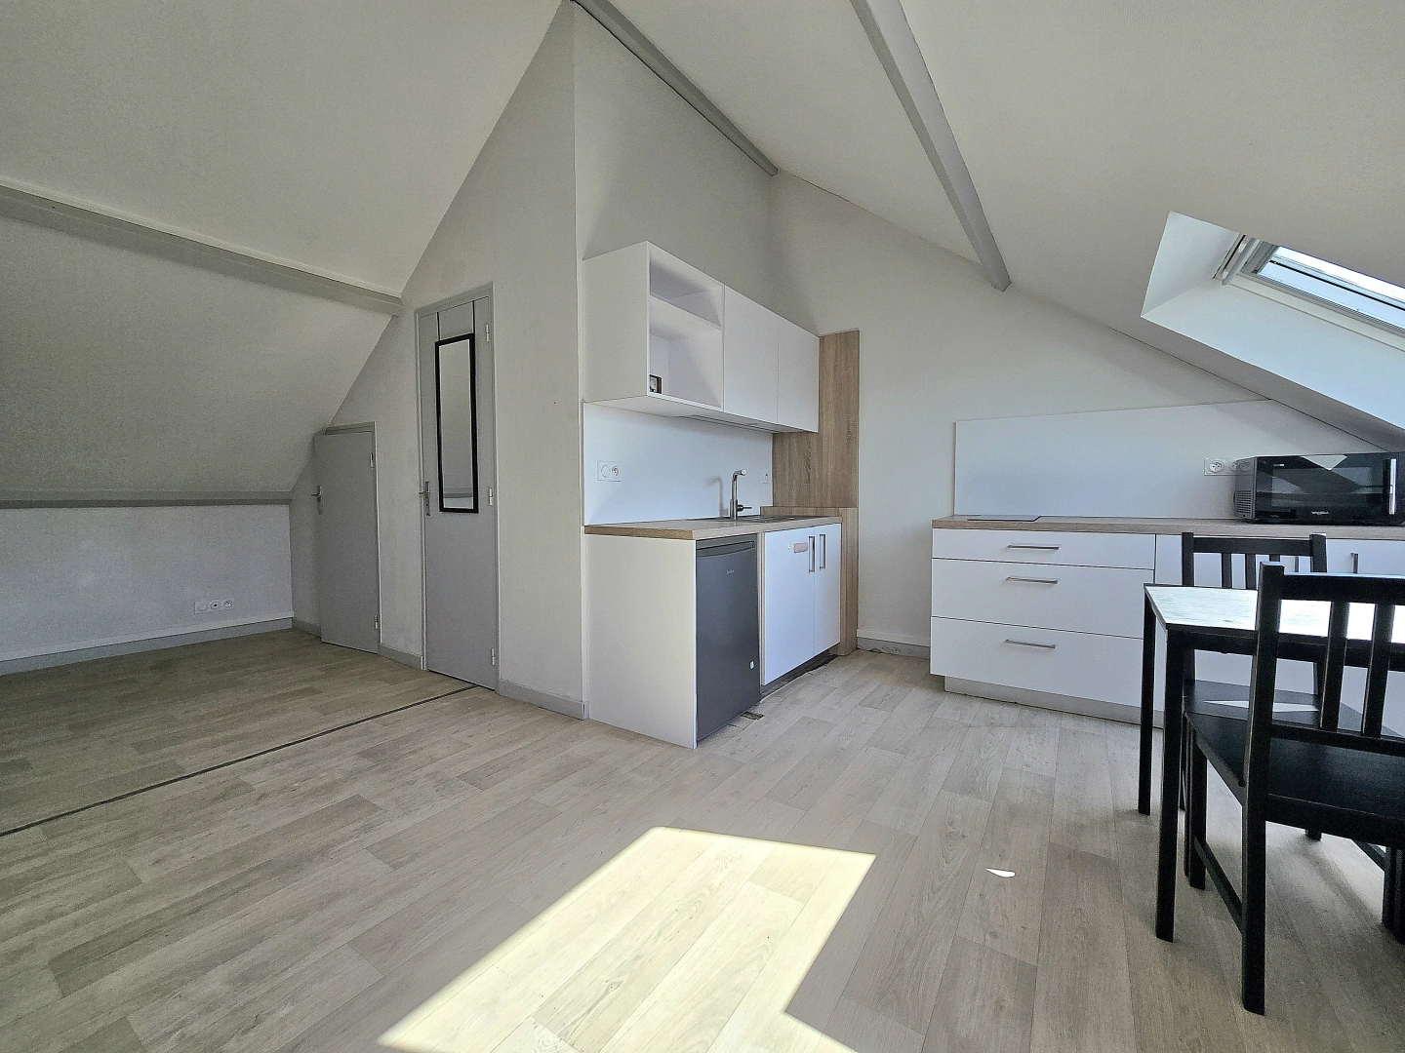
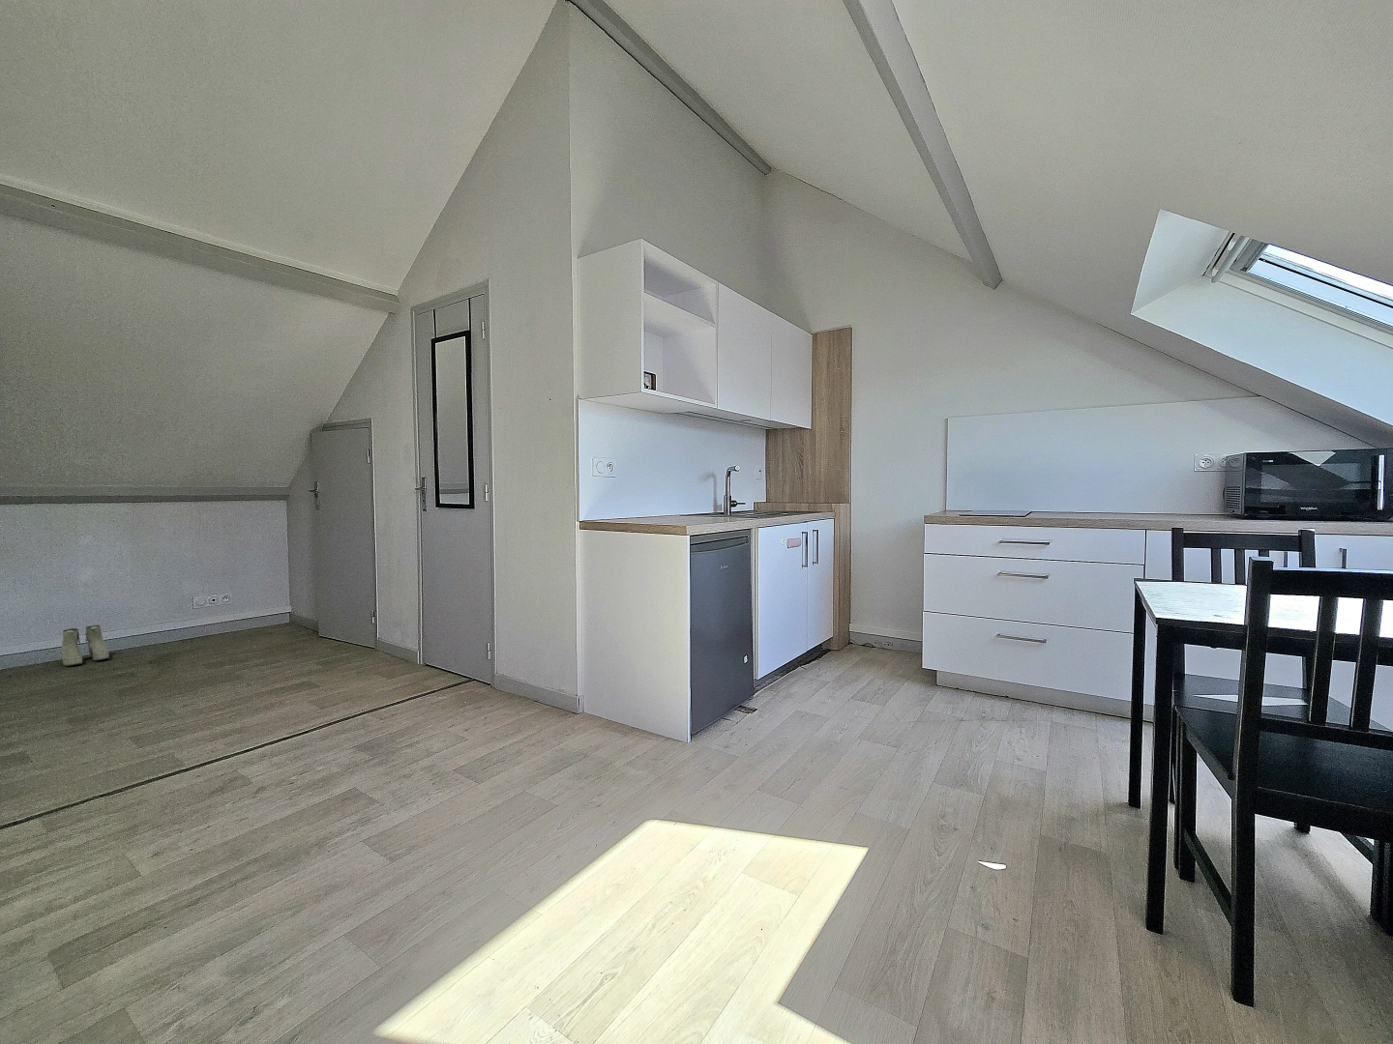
+ boots (86, 642)
